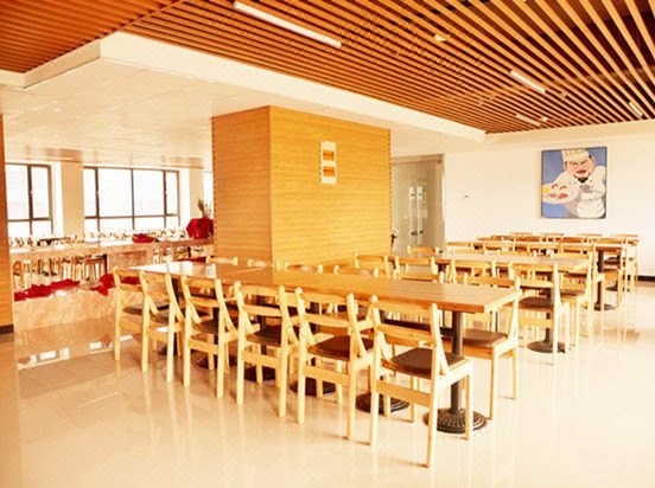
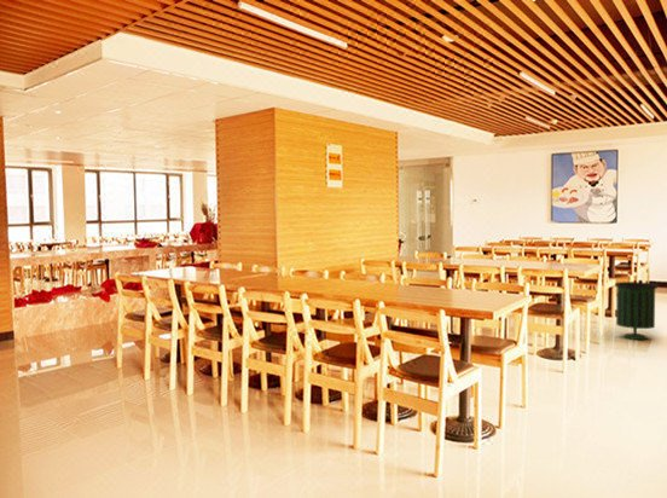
+ trash can (634, 311)
